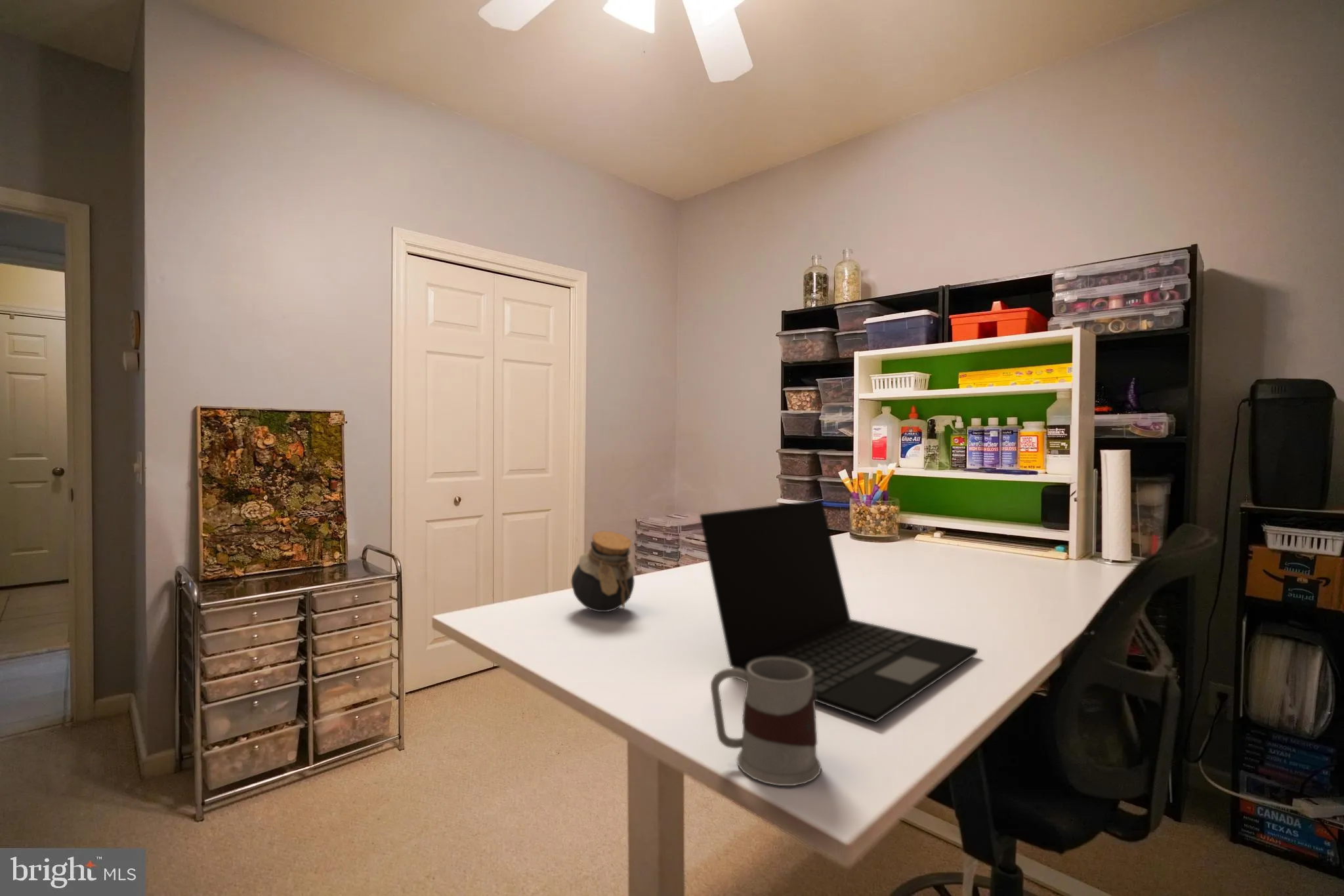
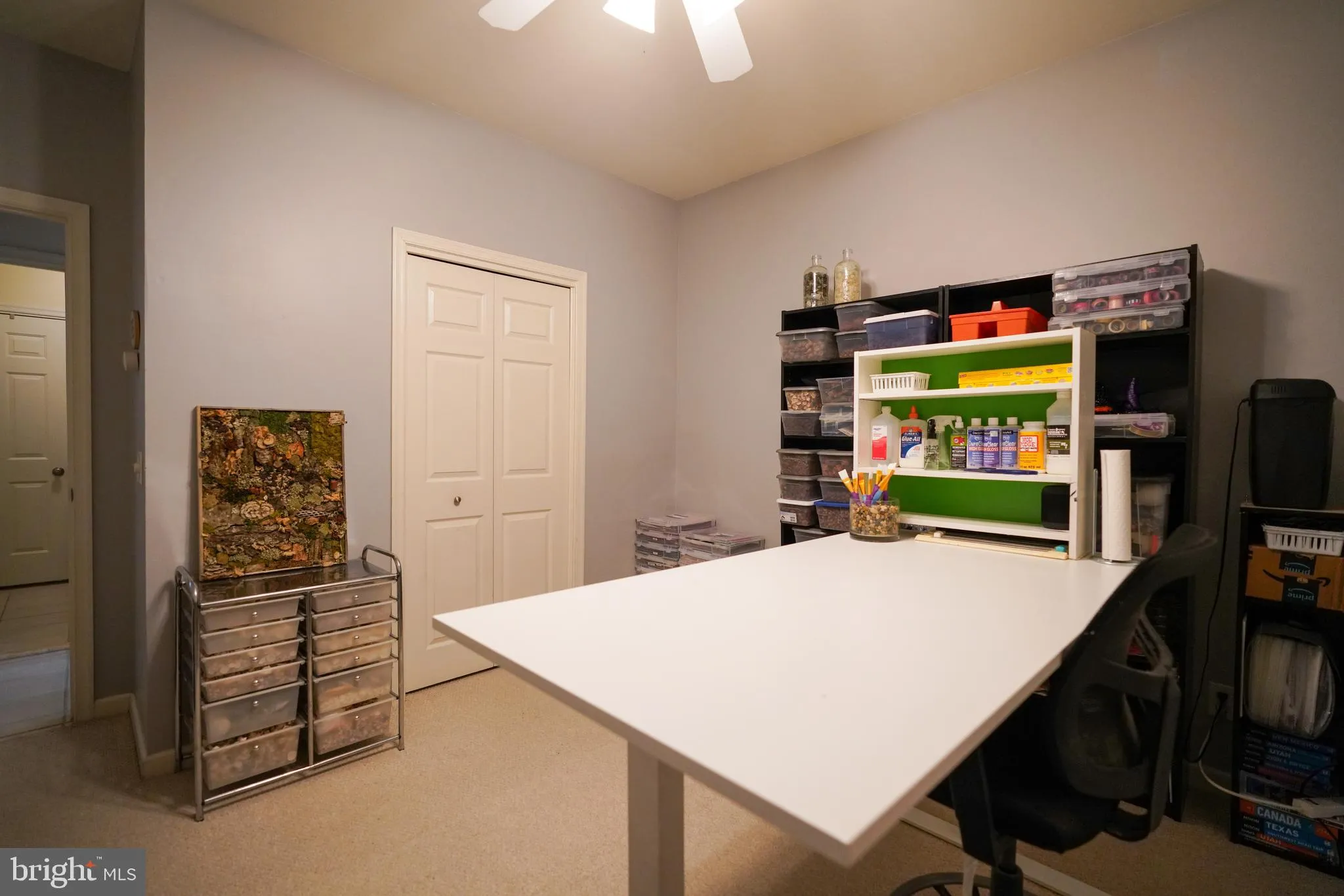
- jar (602, 572)
- laptop (840, 586)
- mug (765, 716)
